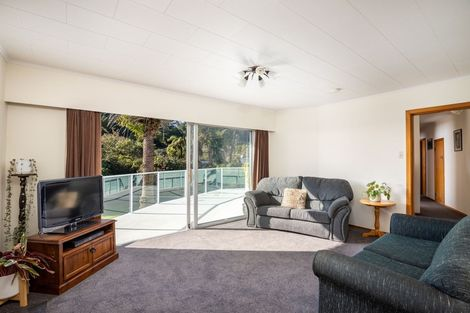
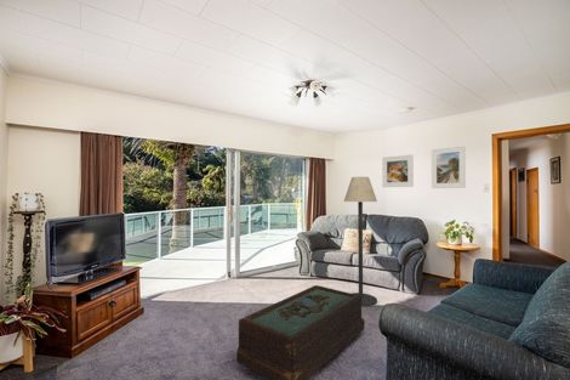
+ floor lamp (360, 238)
+ coffee table (307, 327)
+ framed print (448, 168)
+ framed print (397, 171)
